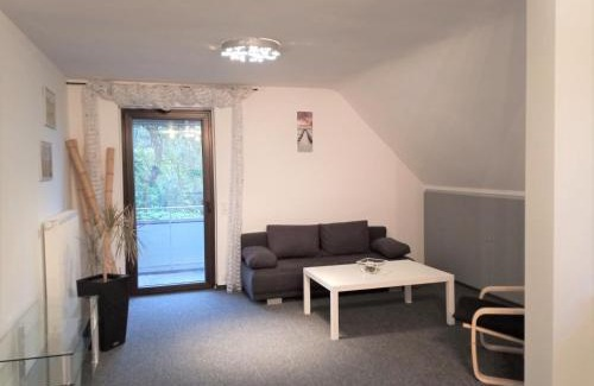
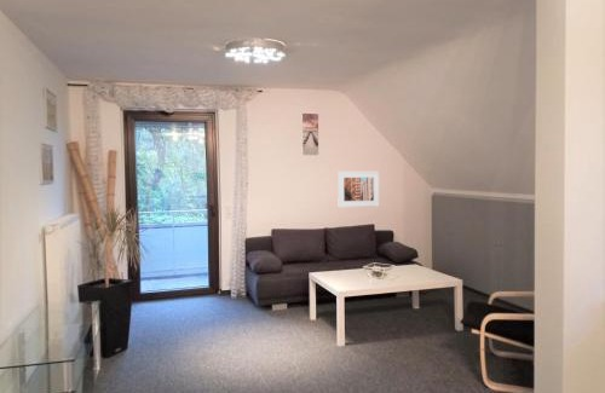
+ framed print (358, 189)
